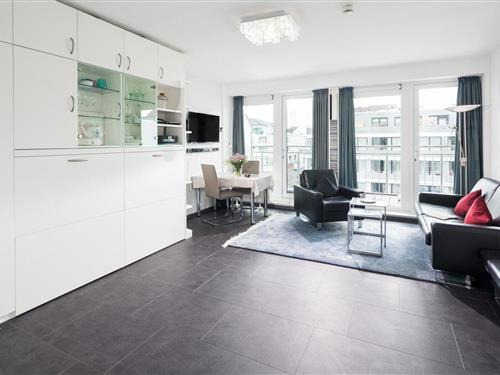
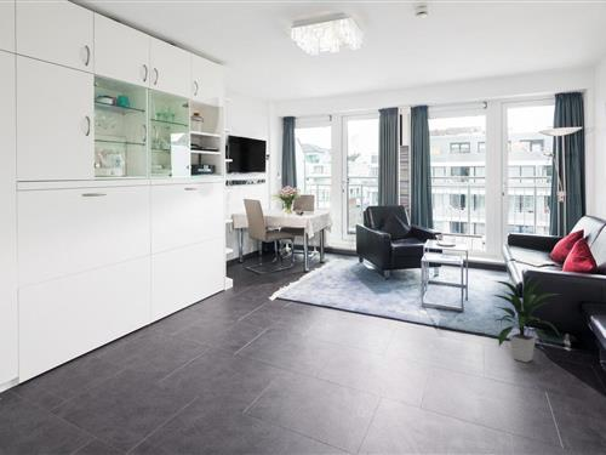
+ indoor plant (519, 317)
